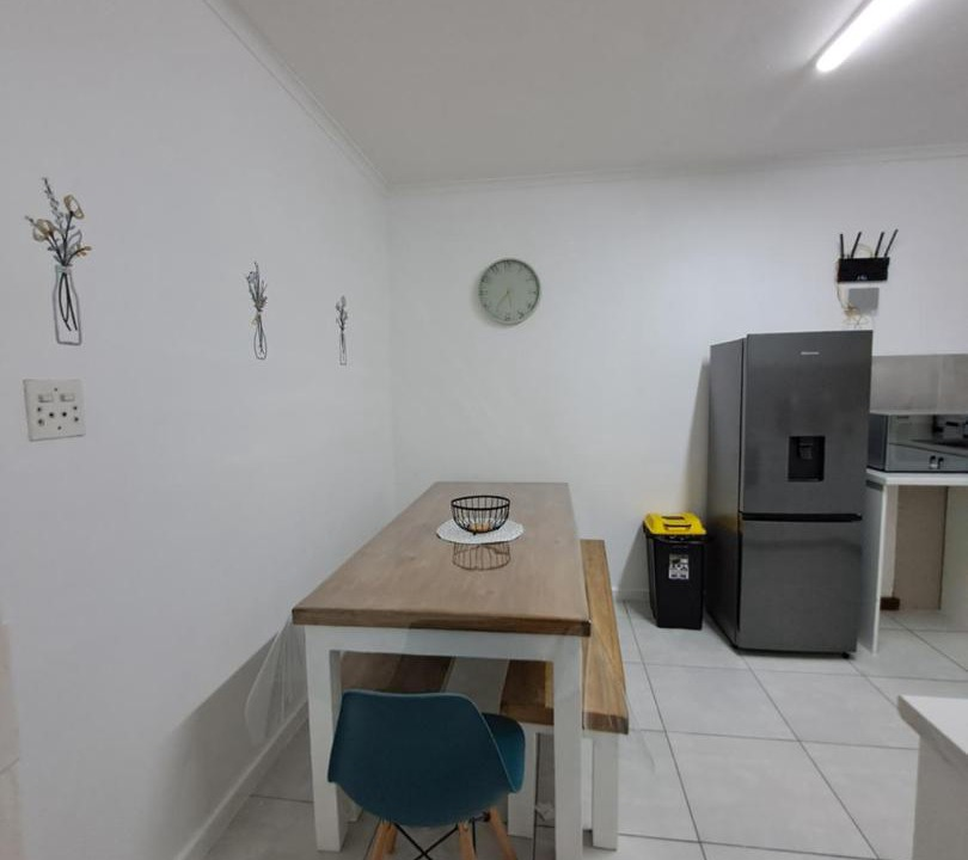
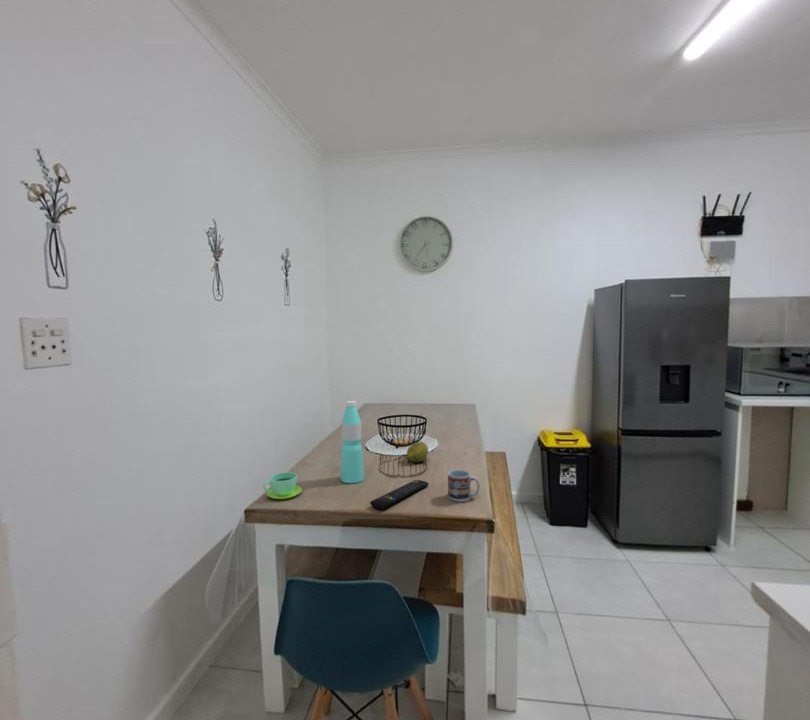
+ cup (283, 485)
+ fruit (417, 451)
+ cup (463, 485)
+ water bottle (351, 440)
+ remote control (401, 493)
